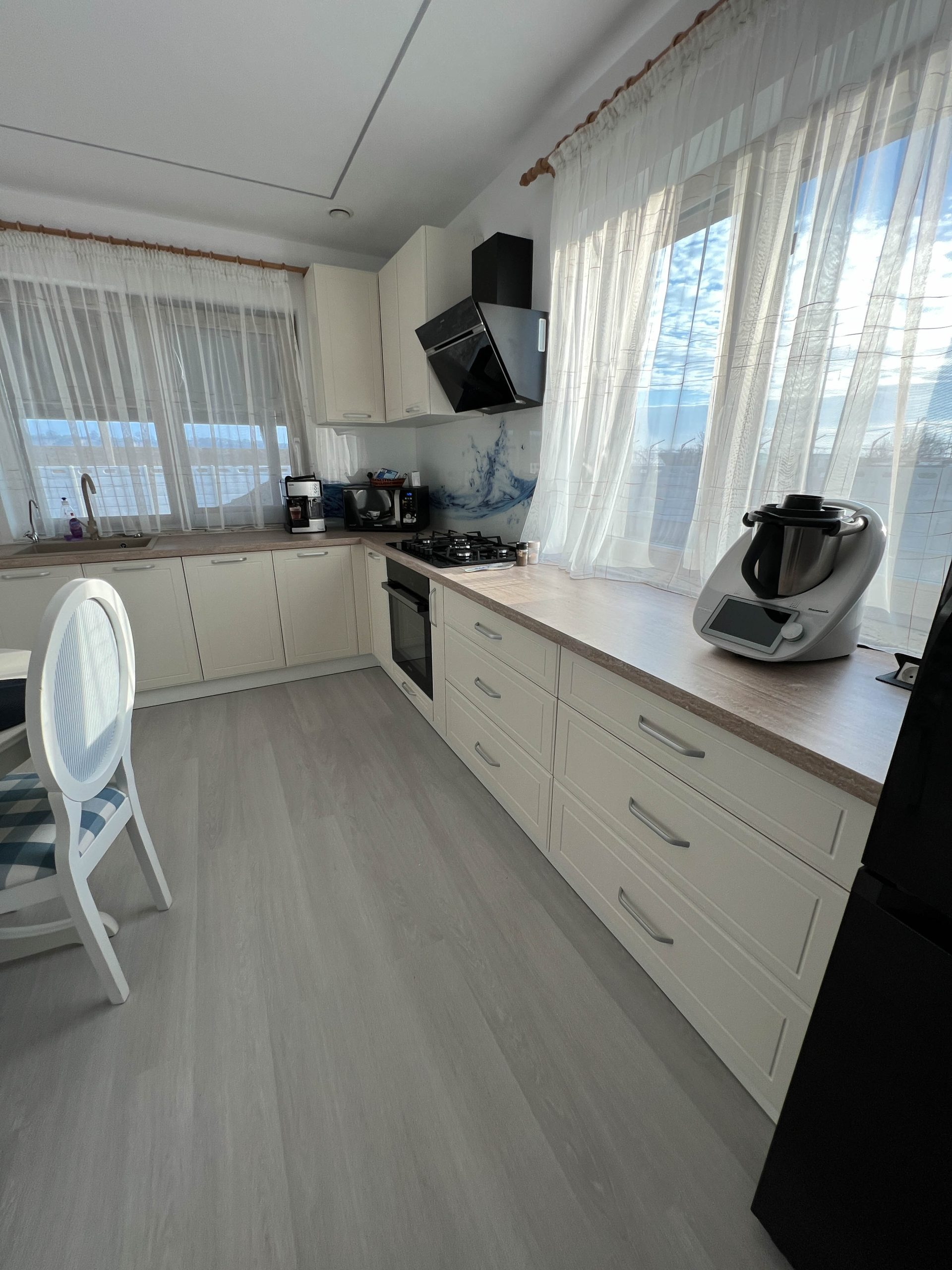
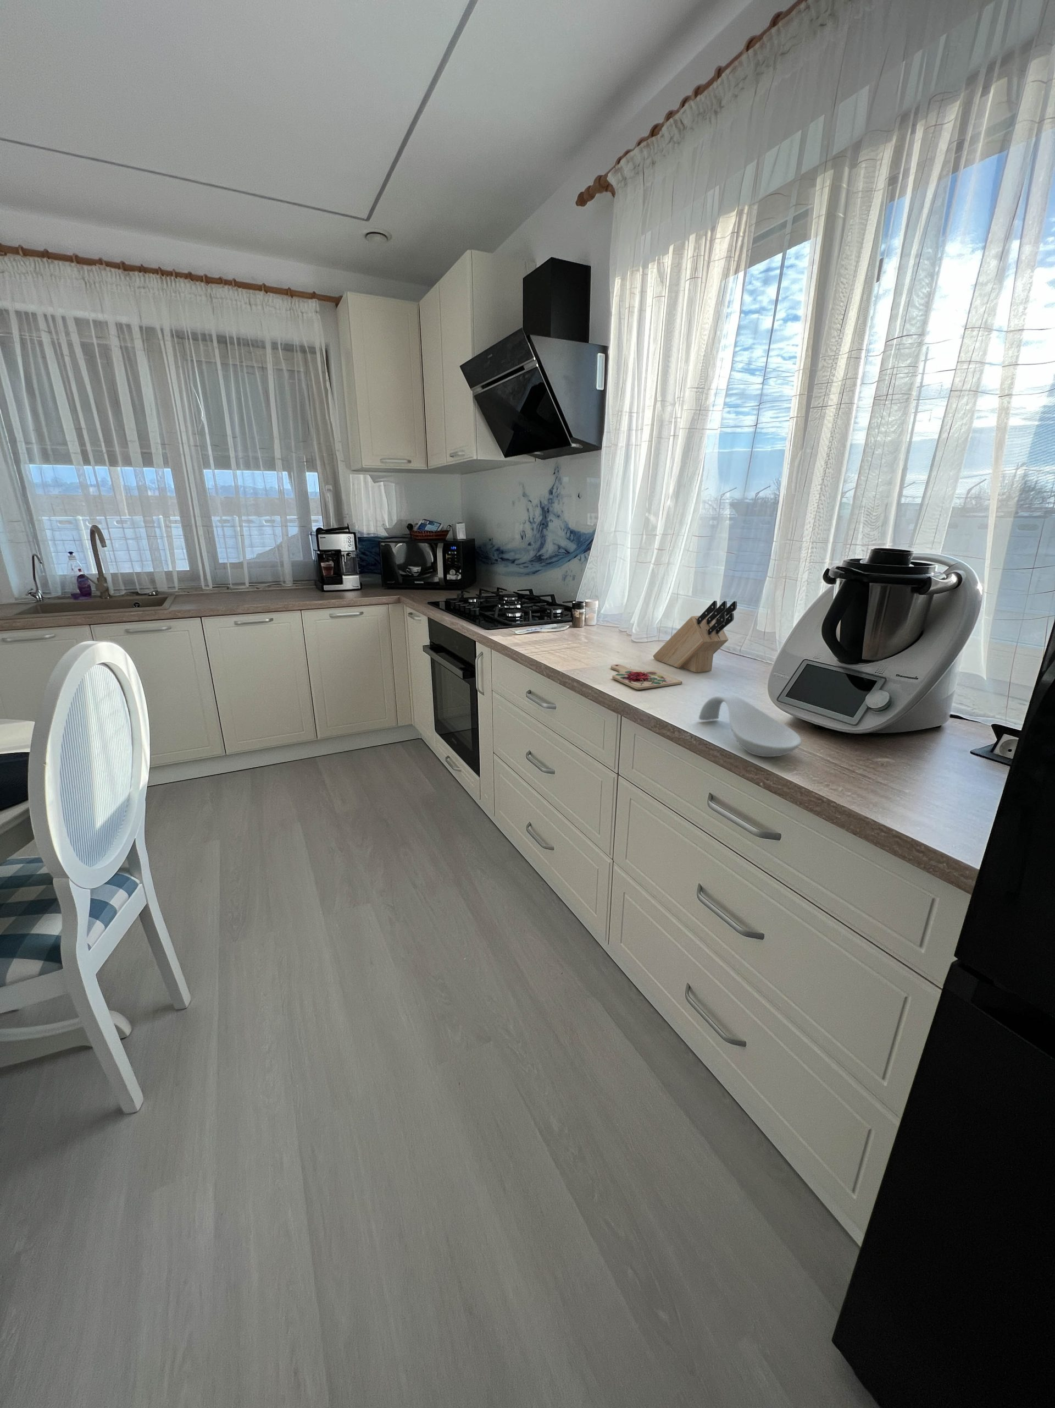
+ cutting board (636, 672)
+ knife block (695, 632)
+ spoon rest (745, 723)
